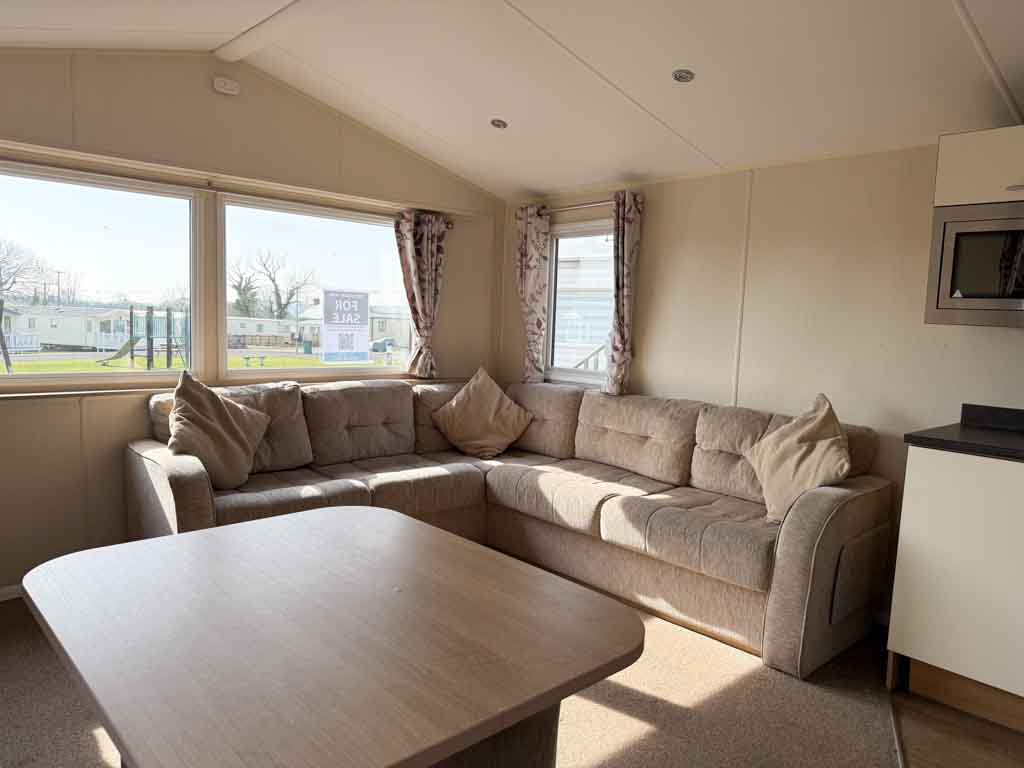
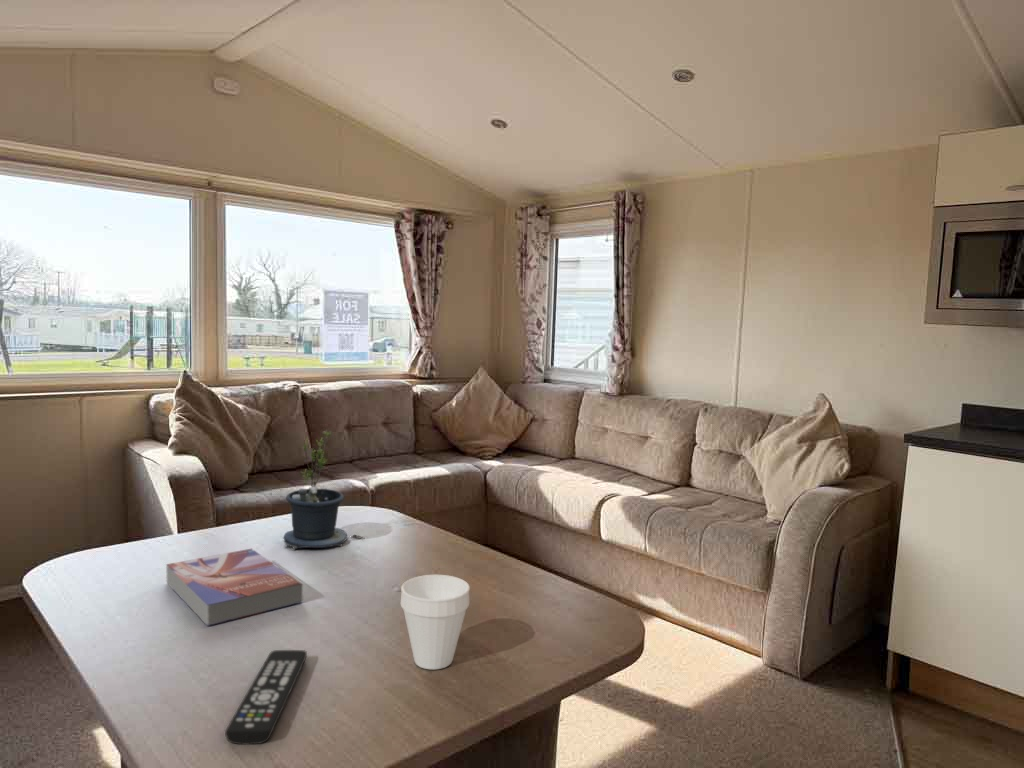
+ potted plant (317, 487)
+ textbook (232, 582)
+ remote control (270, 692)
+ cup (434, 623)
